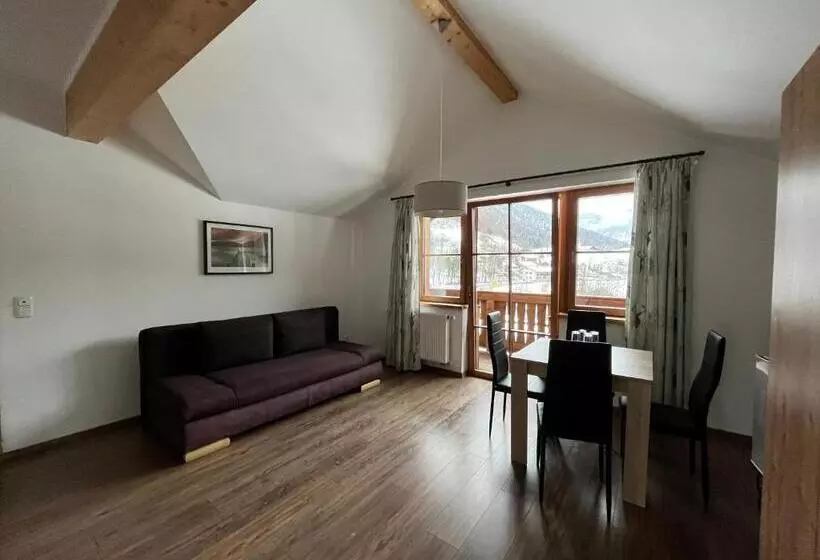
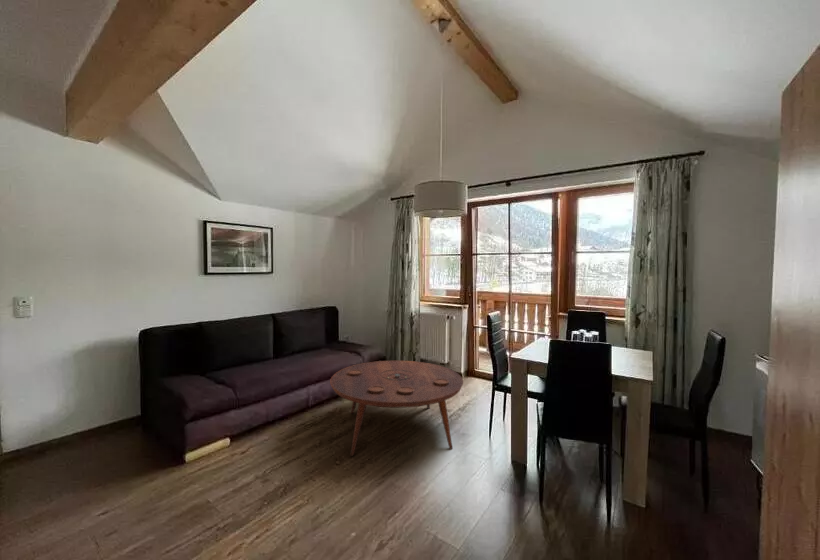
+ coffee table (396, 401)
